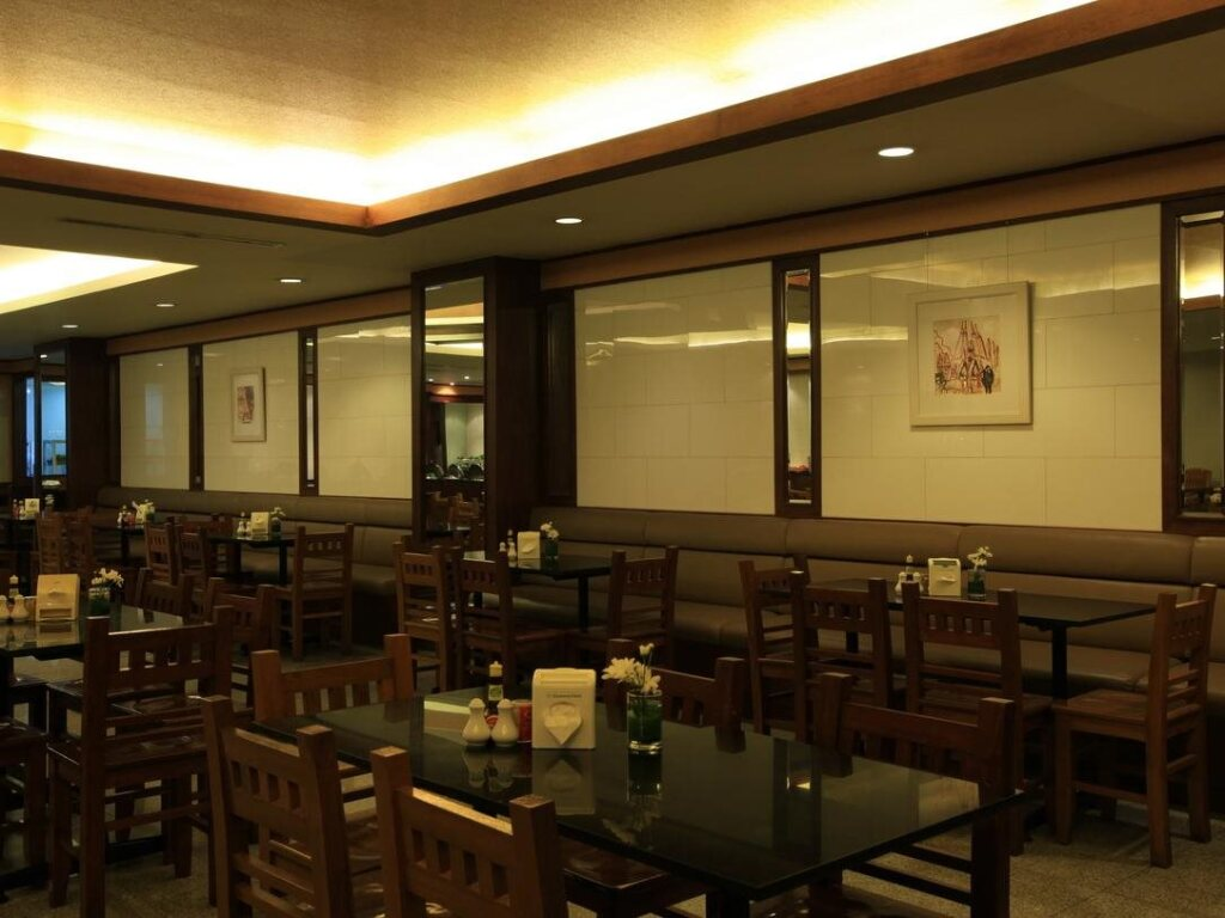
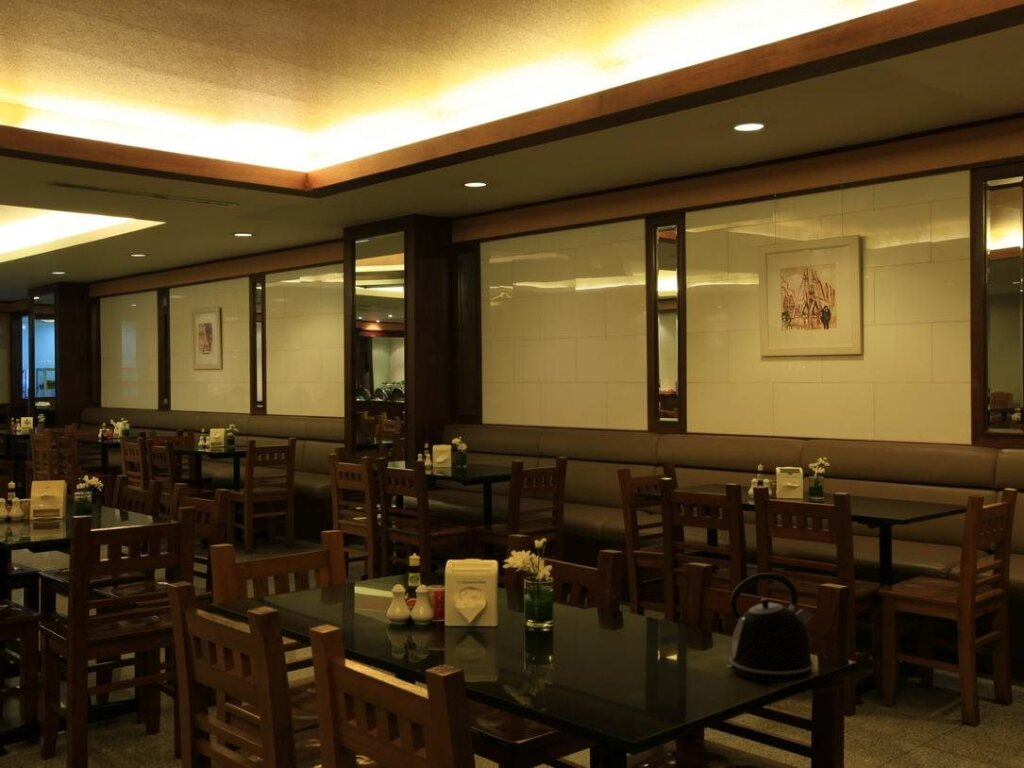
+ kettle (770, 621)
